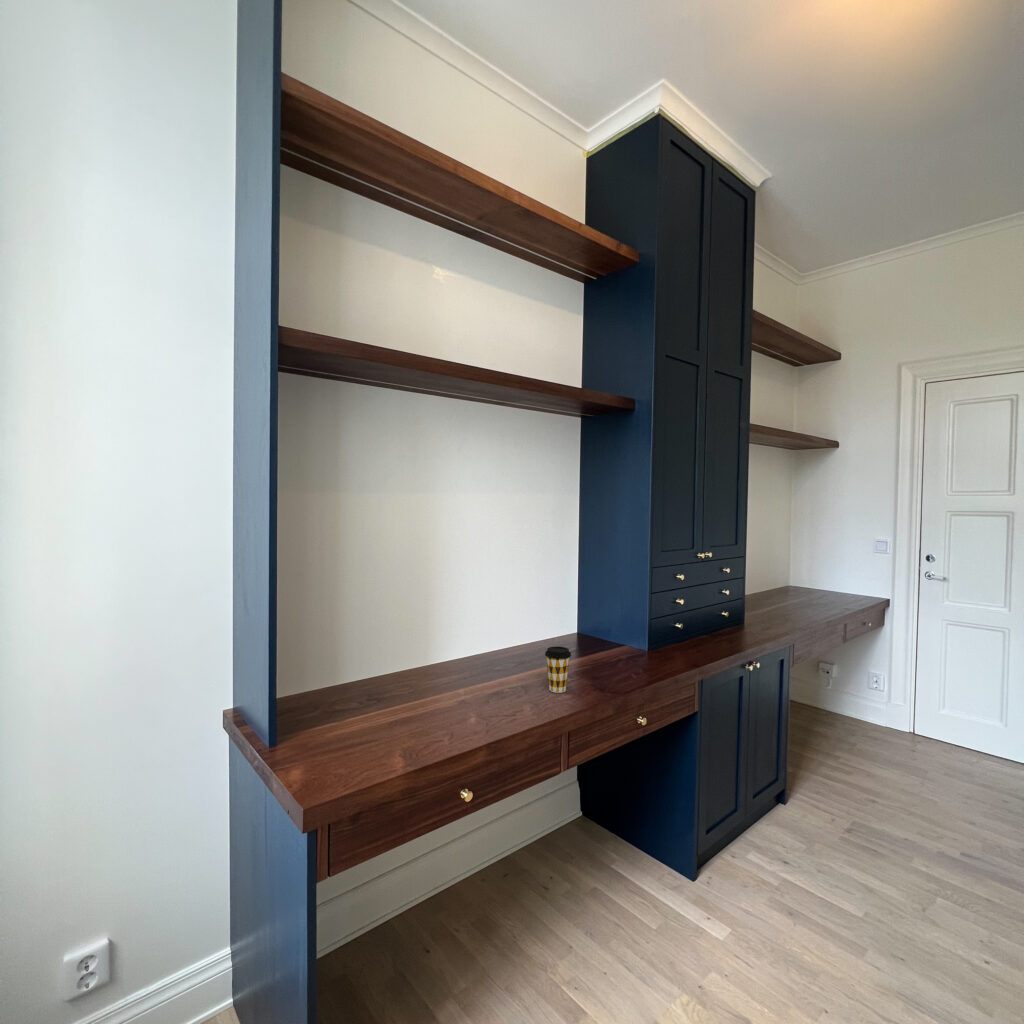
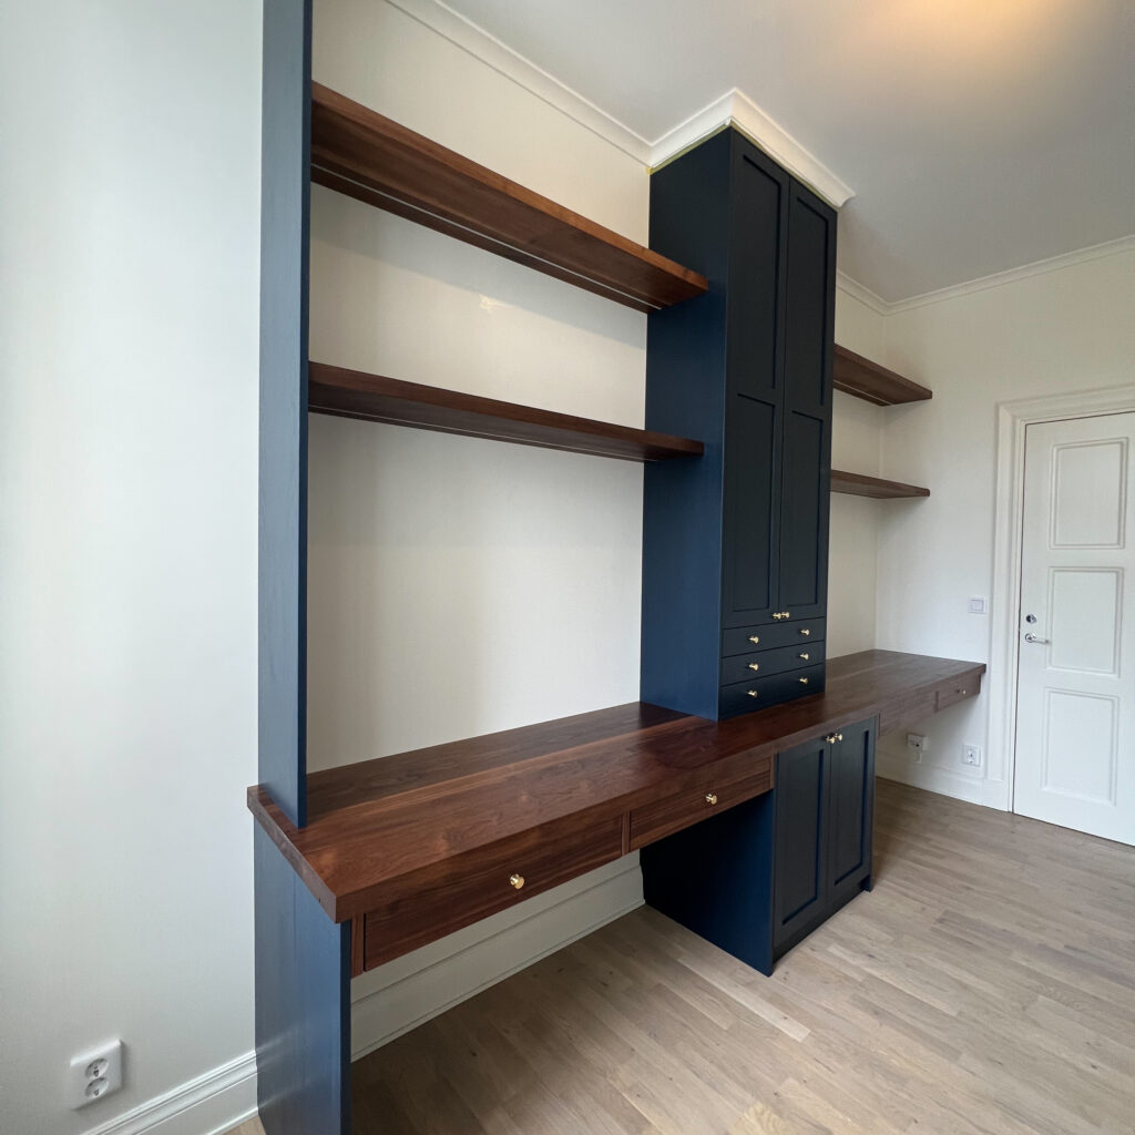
- coffee cup (557, 669)
